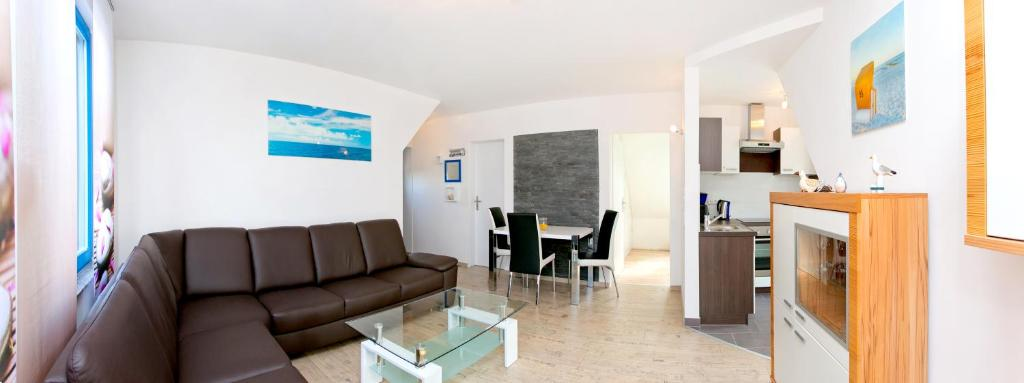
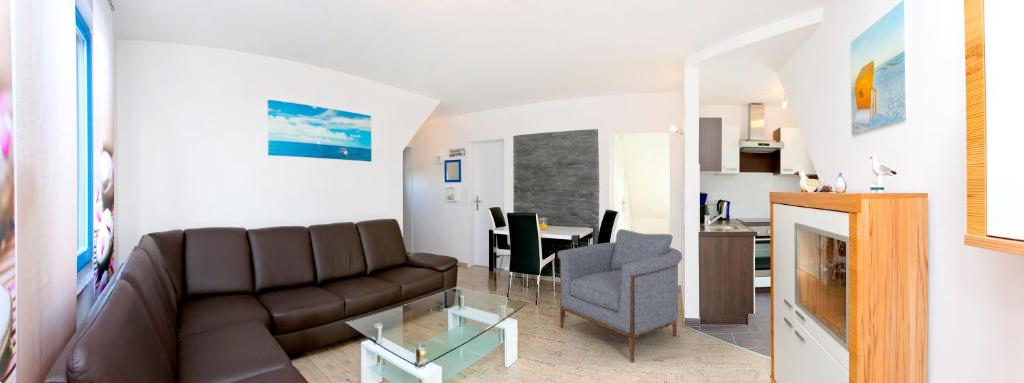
+ armchair (626, 282)
